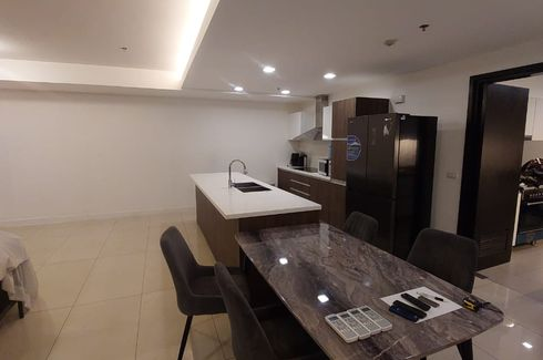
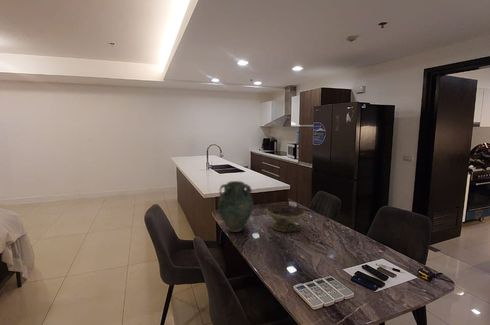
+ vase (235, 206)
+ decorative bowl (285, 218)
